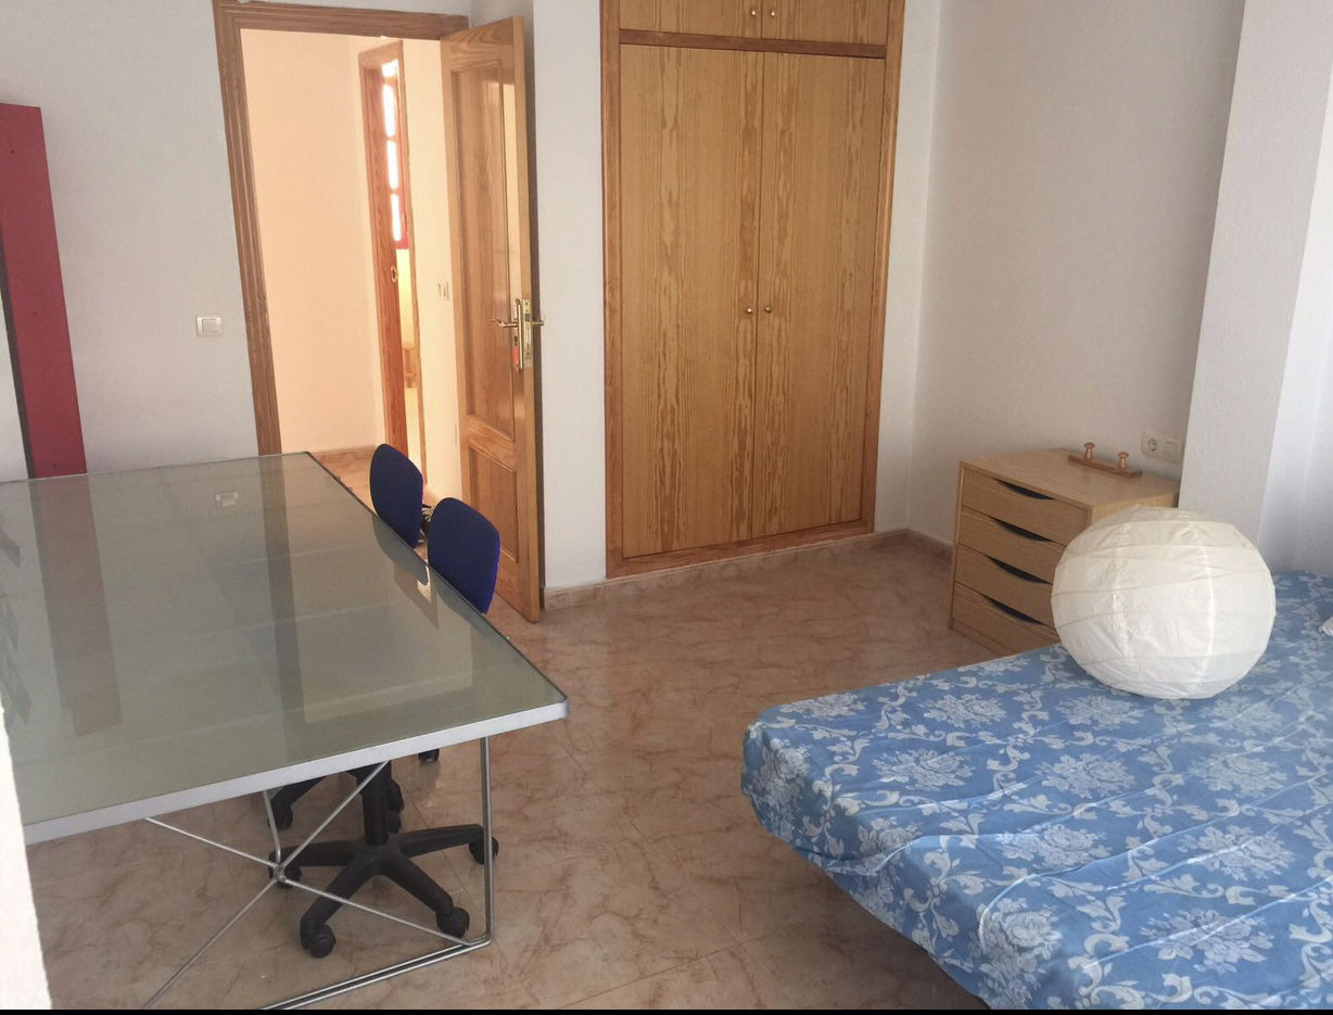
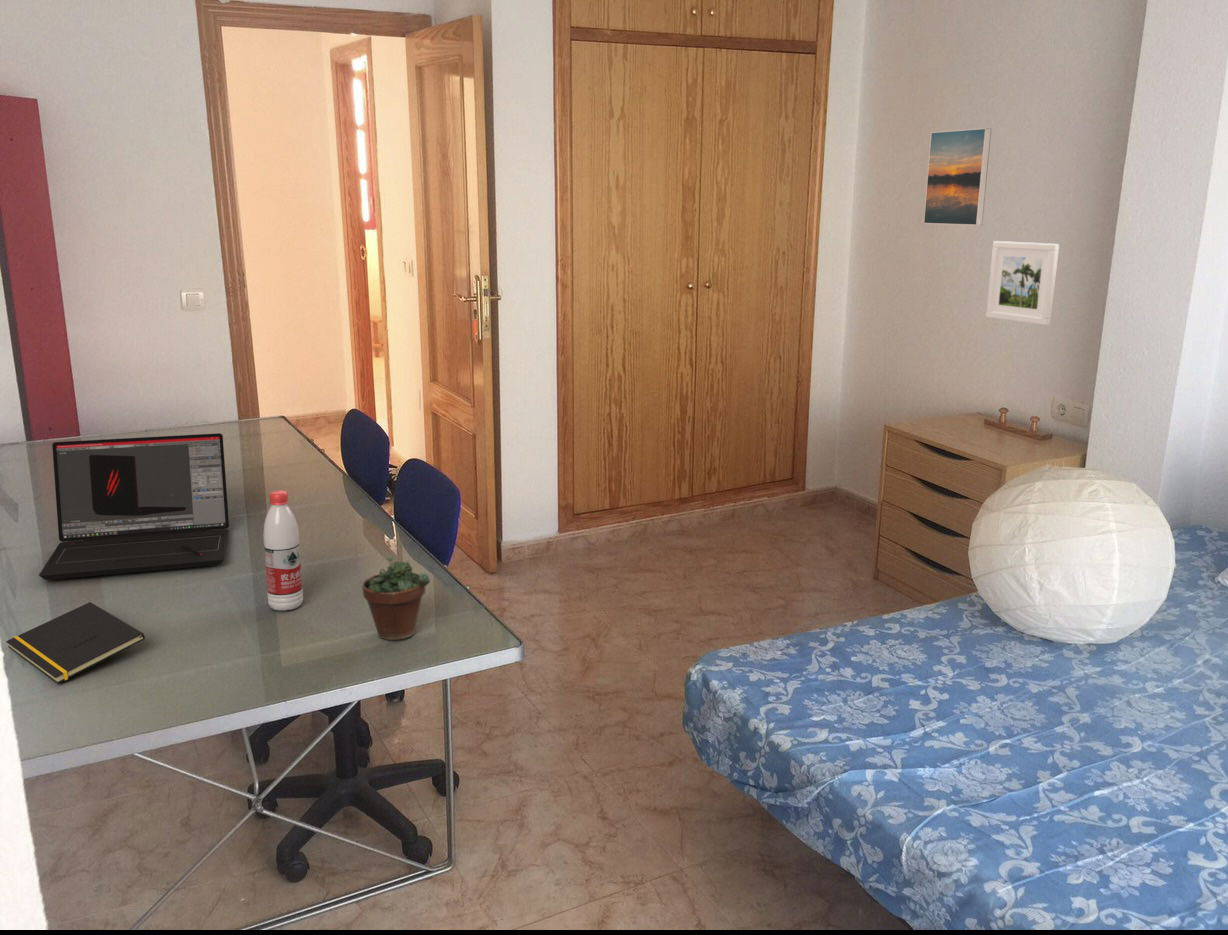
+ notepad (74, 640)
+ laptop (136, 502)
+ water bottle (282, 549)
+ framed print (1021, 282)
+ succulent plant (394, 586)
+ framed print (956, 177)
